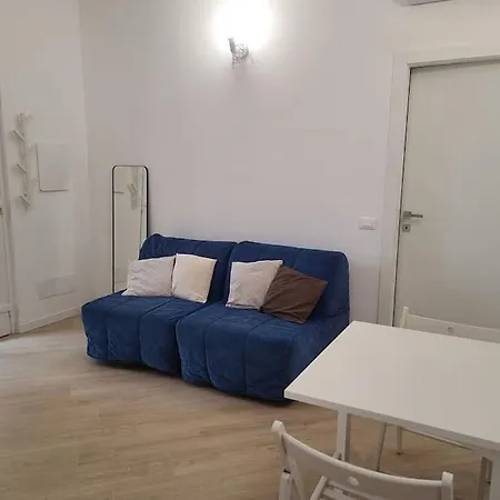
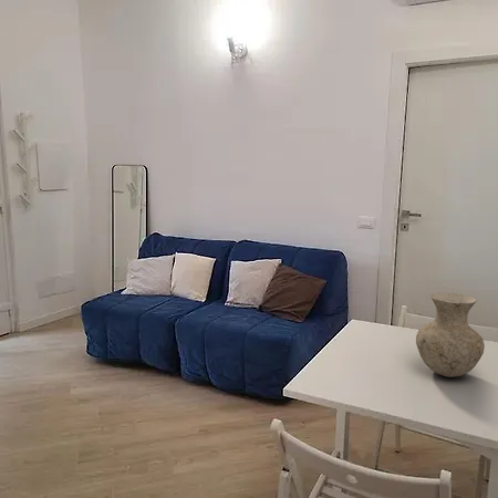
+ vase (449, 335)
